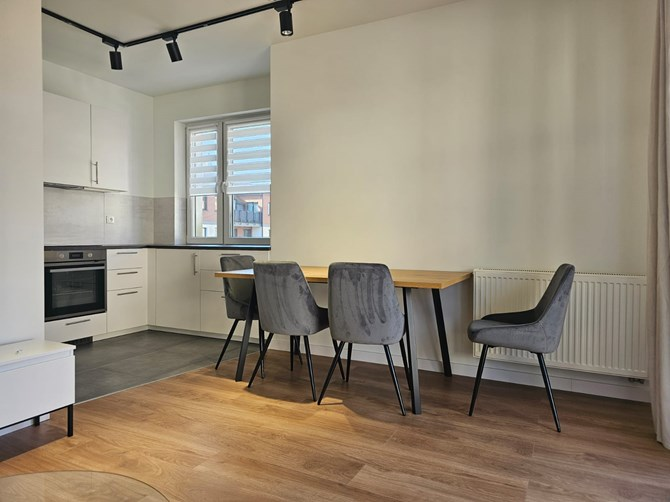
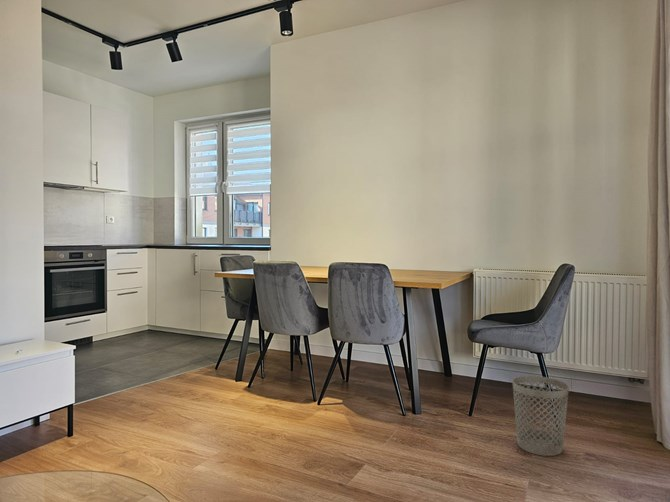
+ wastebasket (539, 414)
